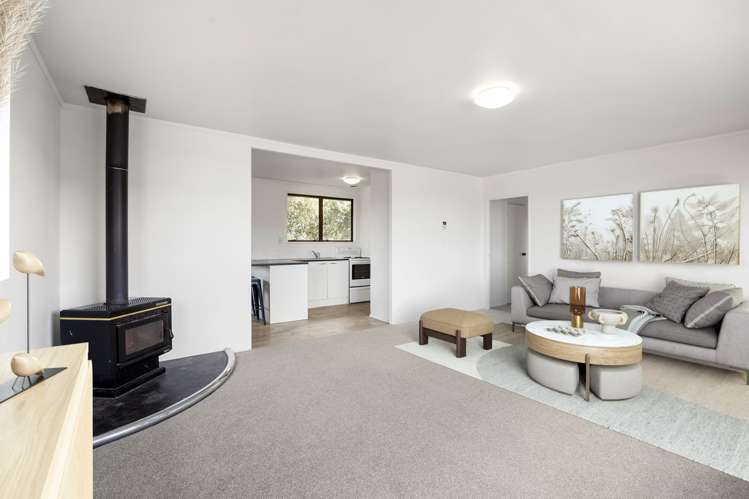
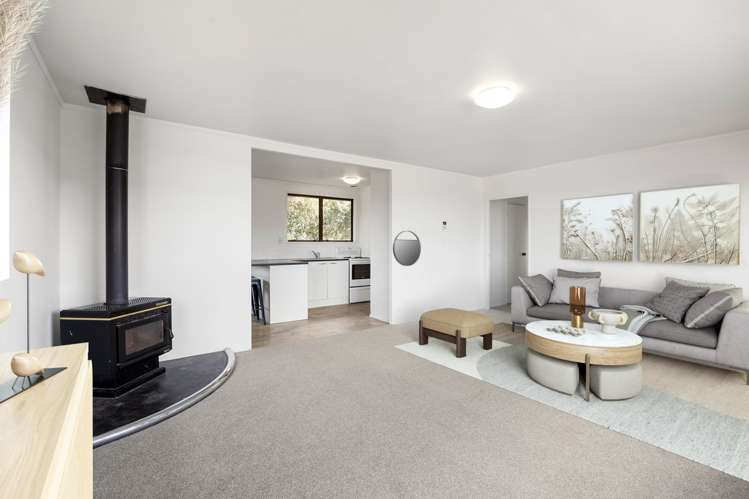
+ home mirror (407, 248)
